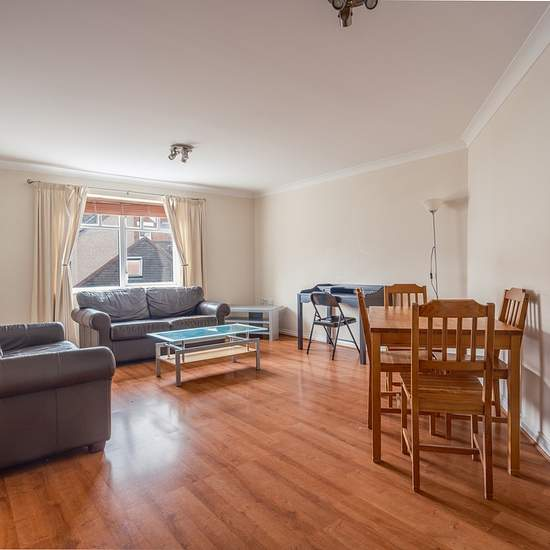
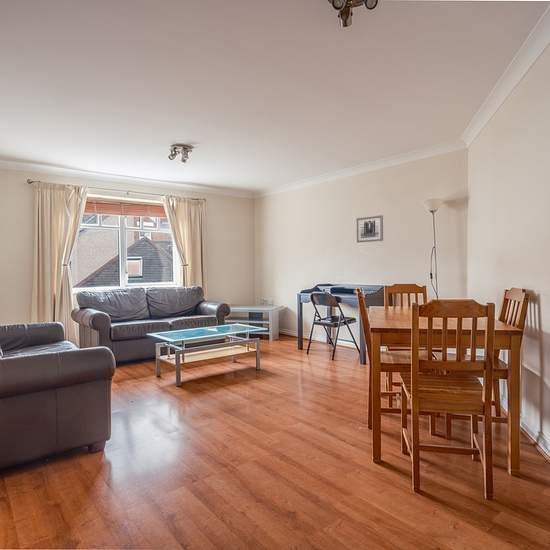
+ wall art (369, 229)
